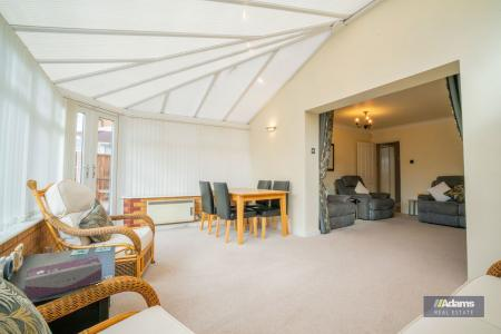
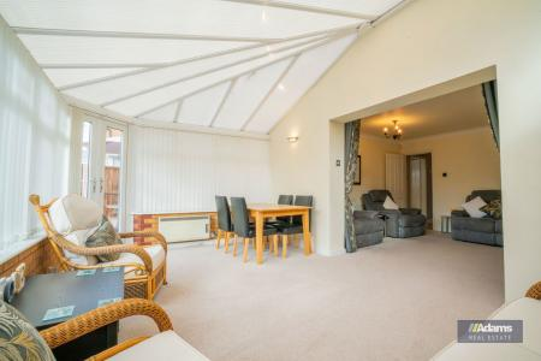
- tissue box (65, 274)
